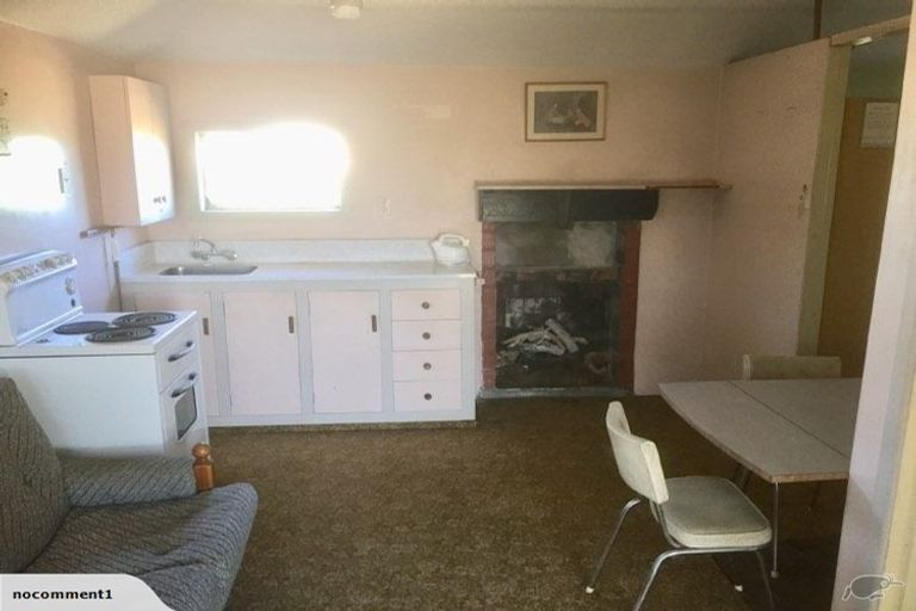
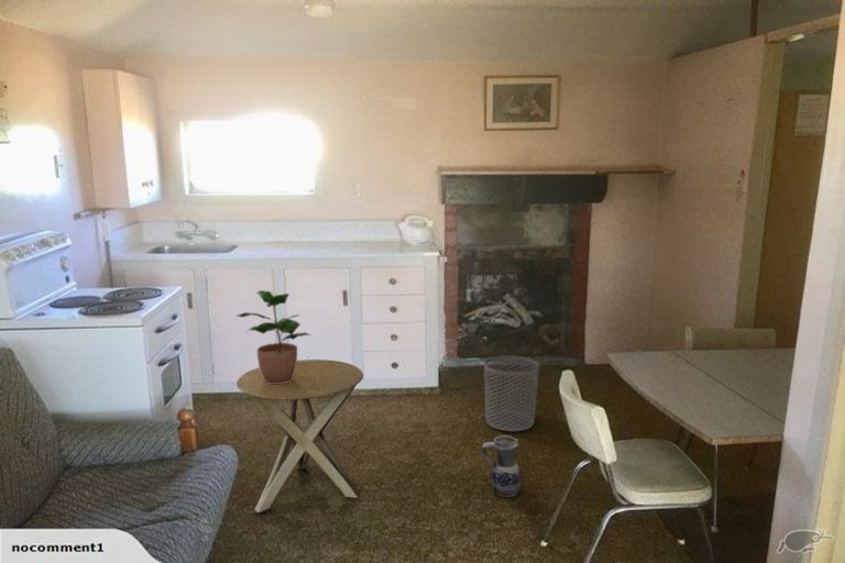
+ potted plant (275, 331)
+ side table (303, 432)
+ waste bin (511, 394)
+ ceramic jug (502, 464)
